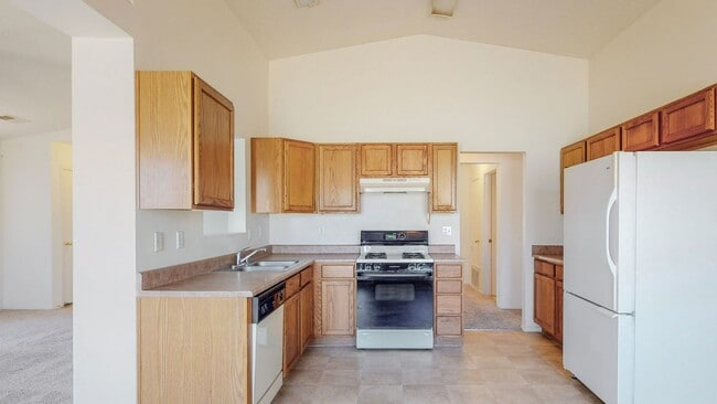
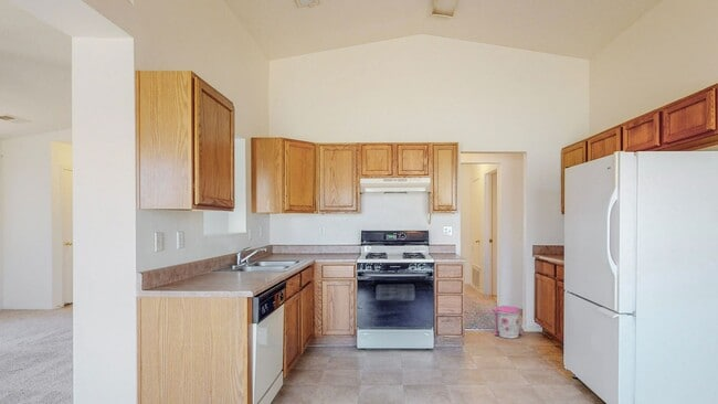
+ trash can (507, 321)
